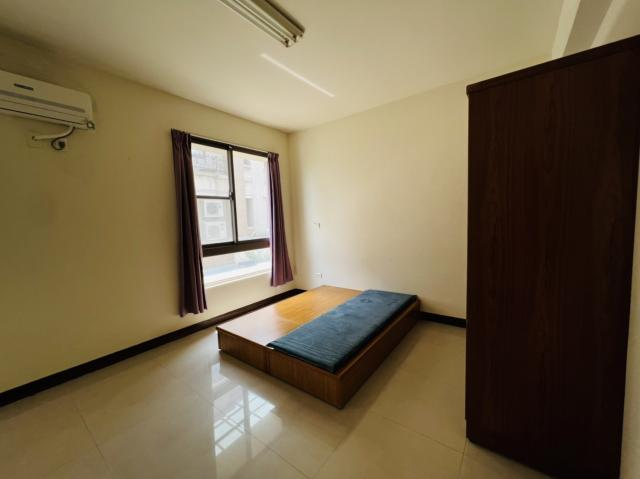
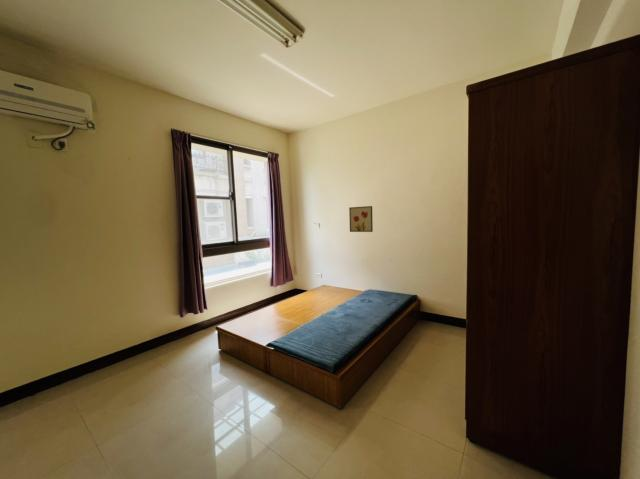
+ wall art (360, 219)
